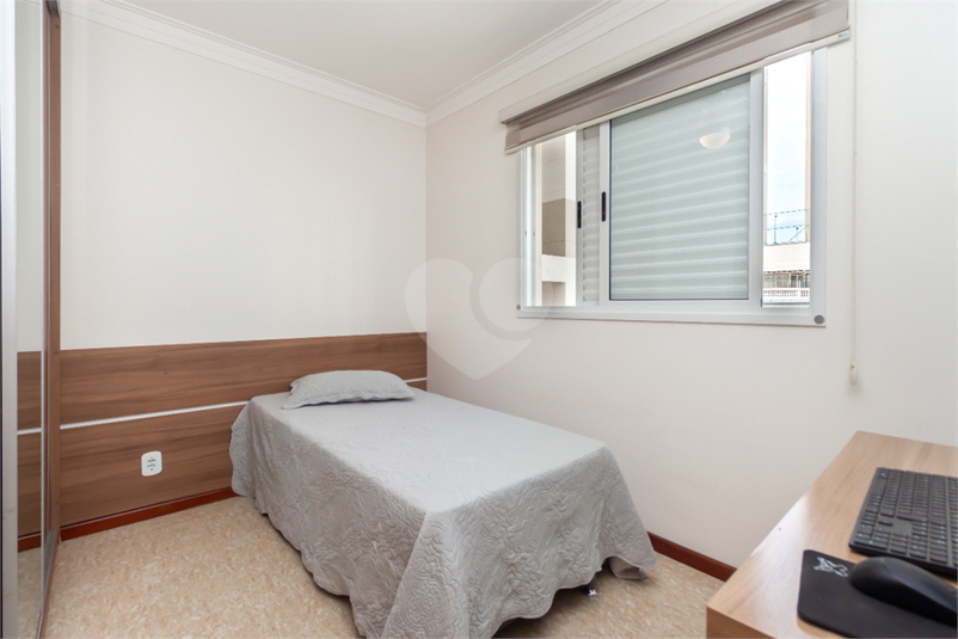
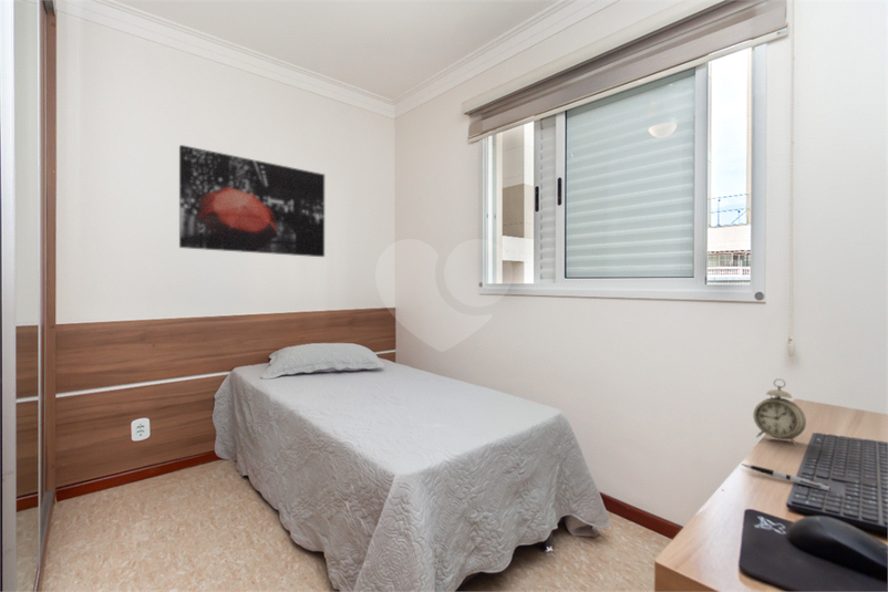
+ wall art (259, 207)
+ pen (782, 475)
+ alarm clock (777, 409)
